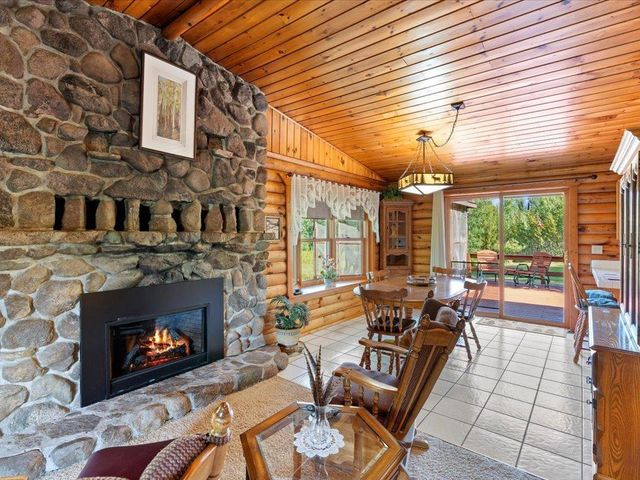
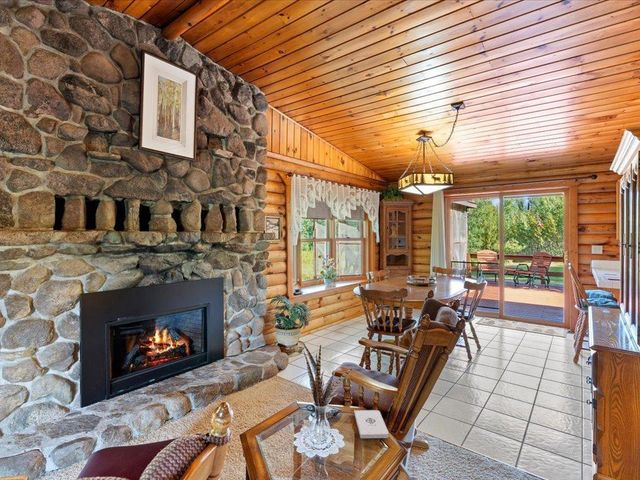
+ notepad (370, 423)
